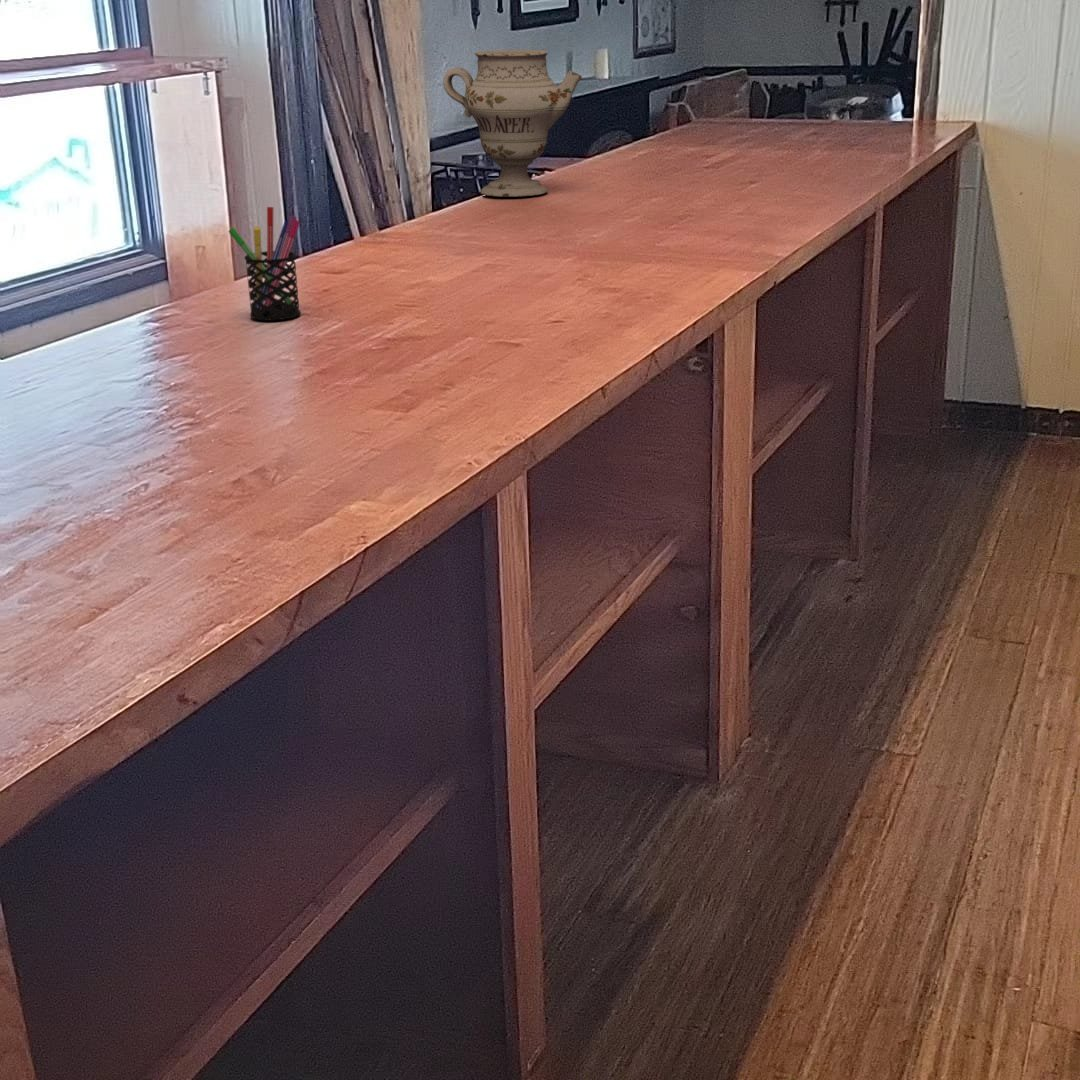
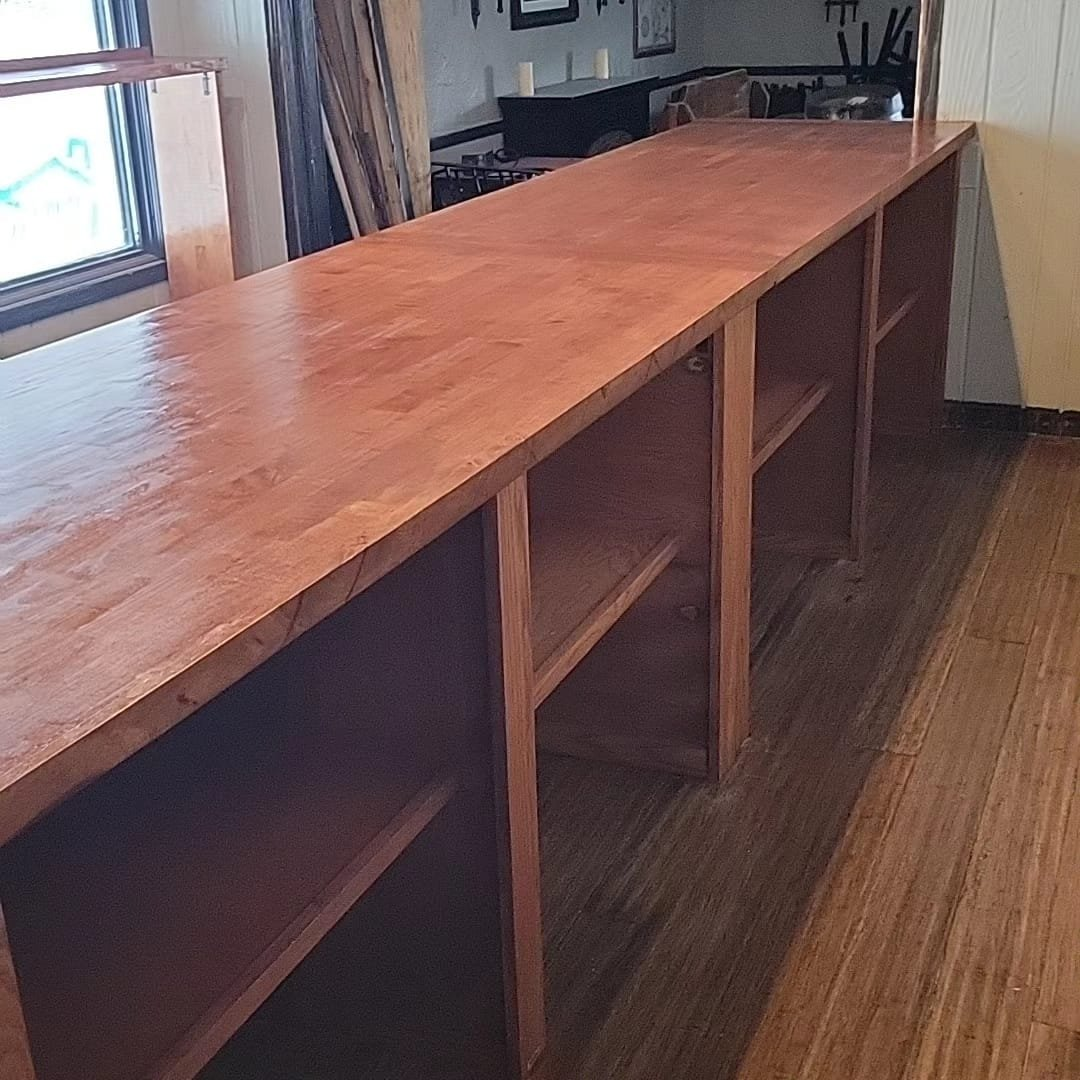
- pen holder (265, 262)
- decorative vase (513, 123)
